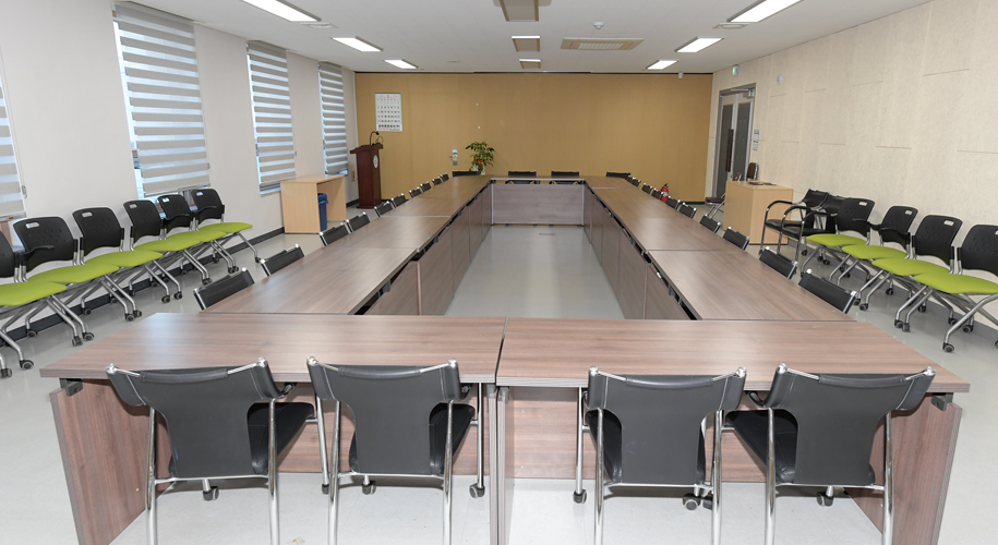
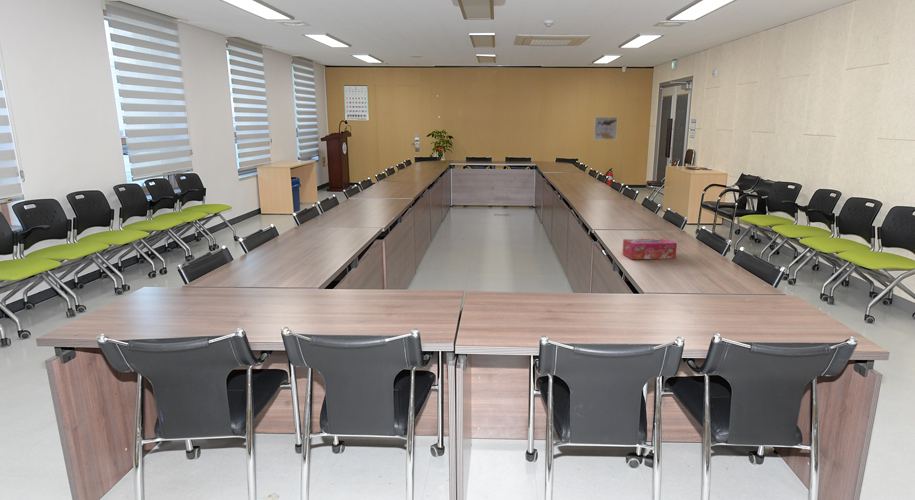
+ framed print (605, 128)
+ tissue box (649, 248)
